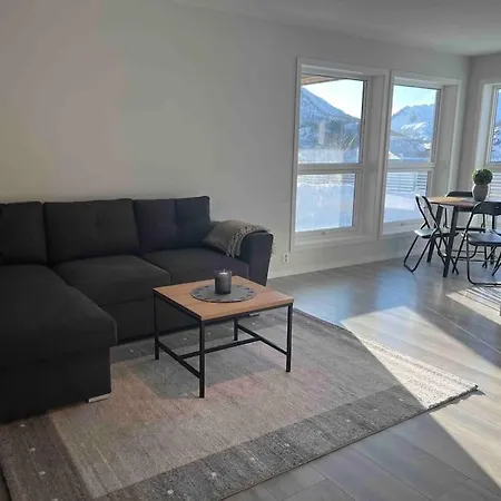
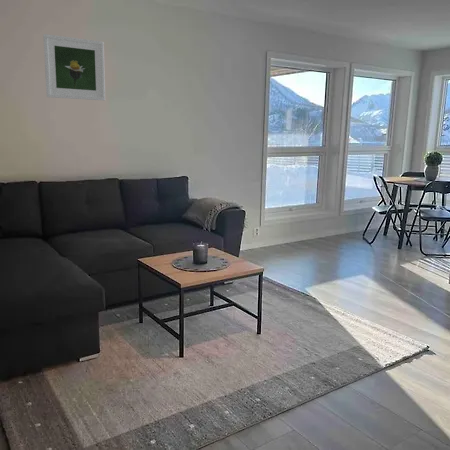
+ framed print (75, 68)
